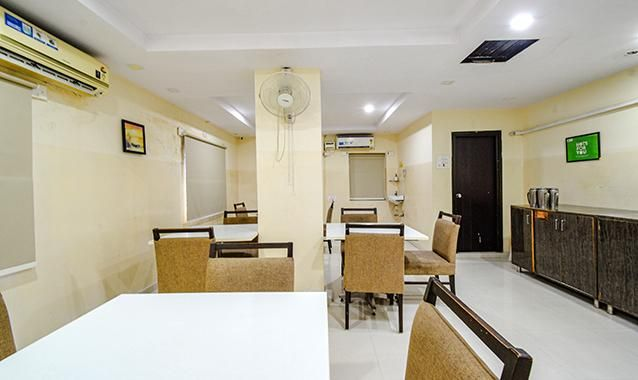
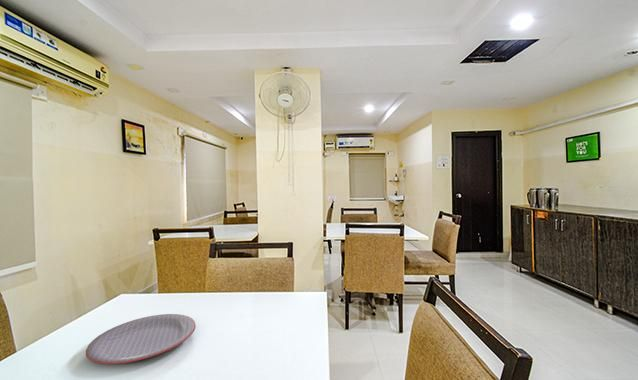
+ plate (145, 338)
